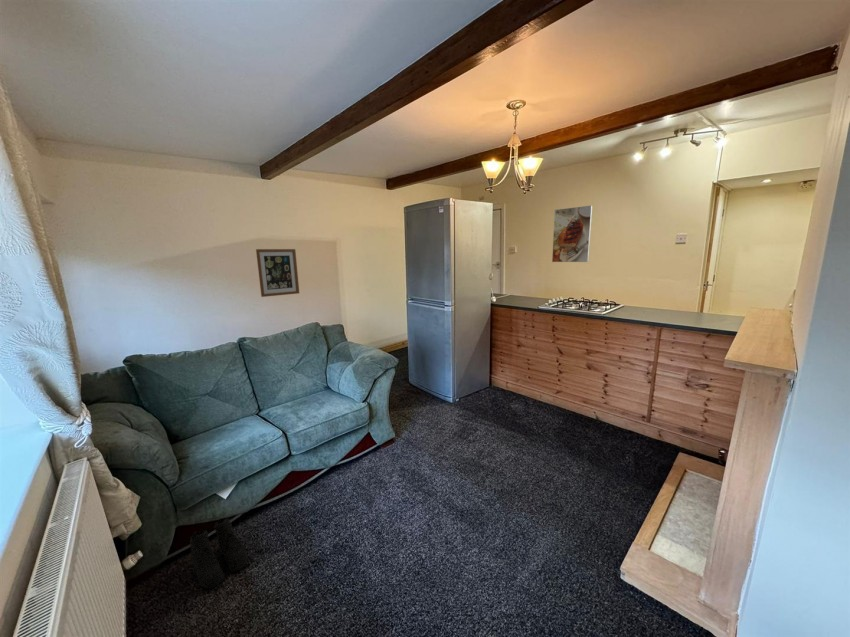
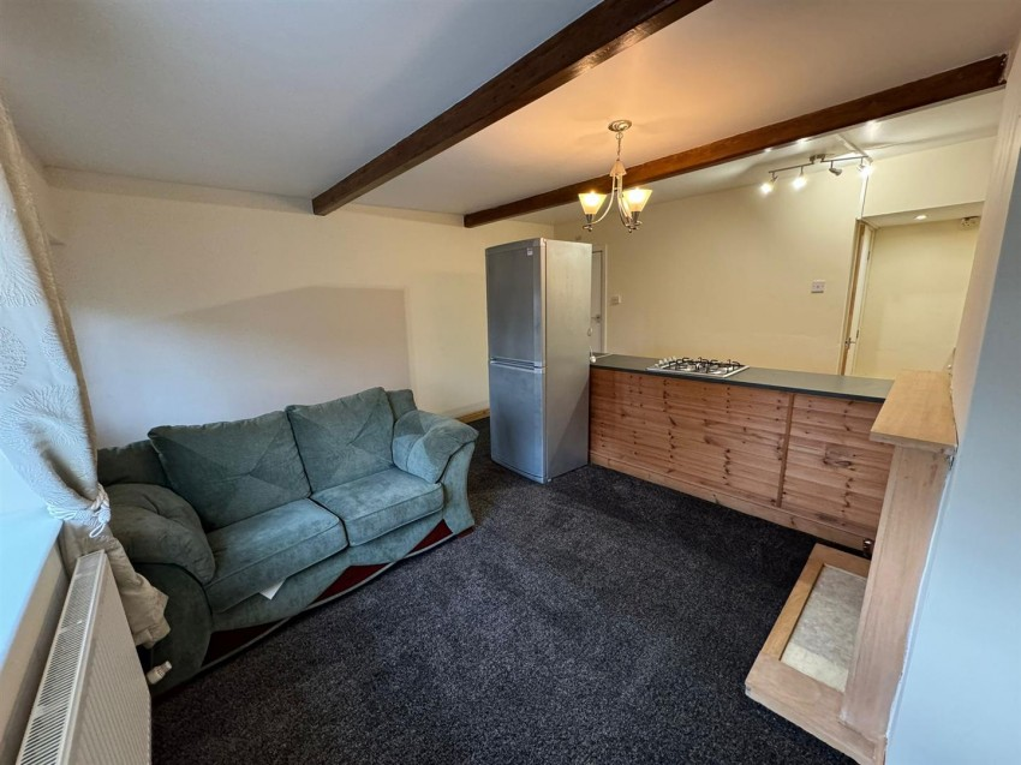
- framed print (571, 235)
- wall art (278, 272)
- boots (219, 547)
